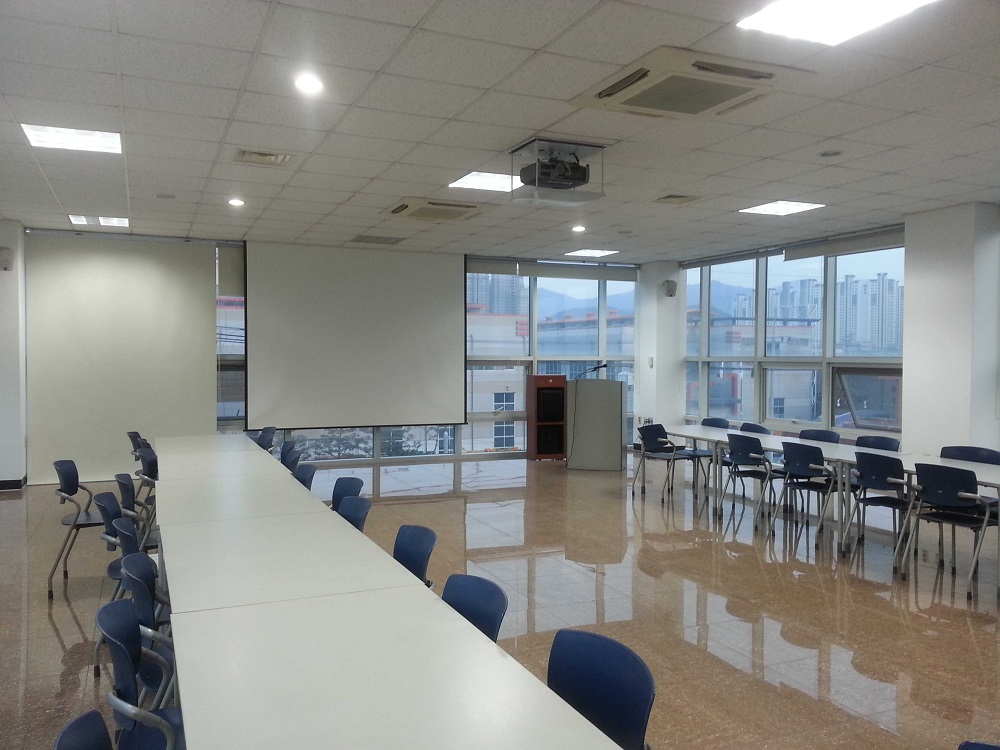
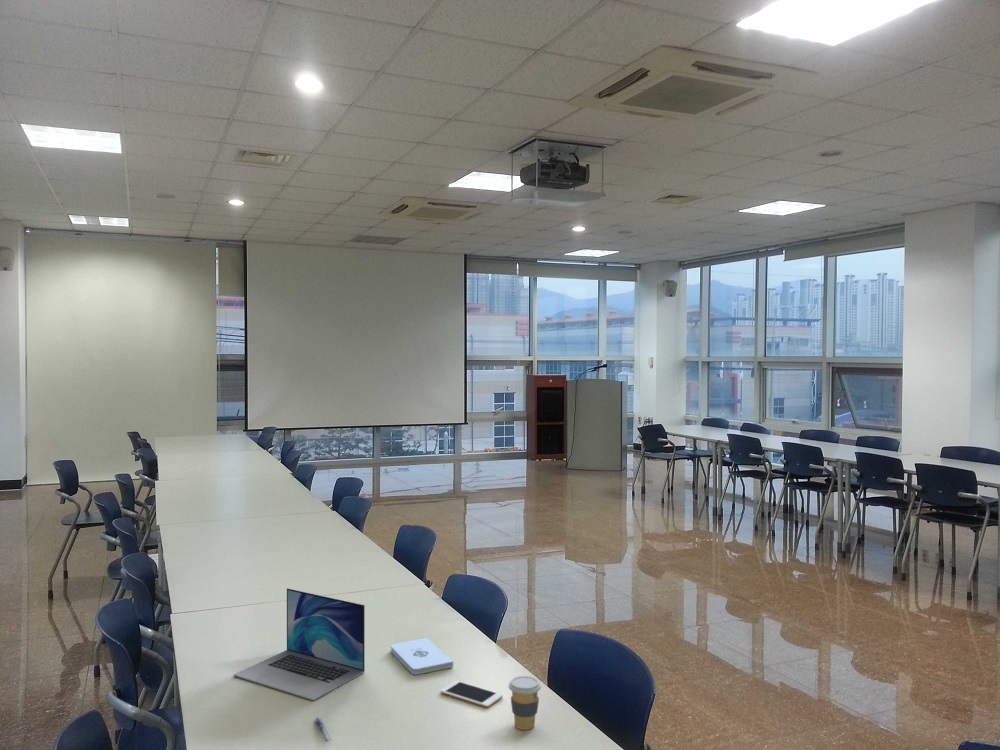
+ coffee cup (524, 703)
+ notepad (420, 655)
+ cell phone (471, 693)
+ laptop (299, 640)
+ pen (322, 729)
